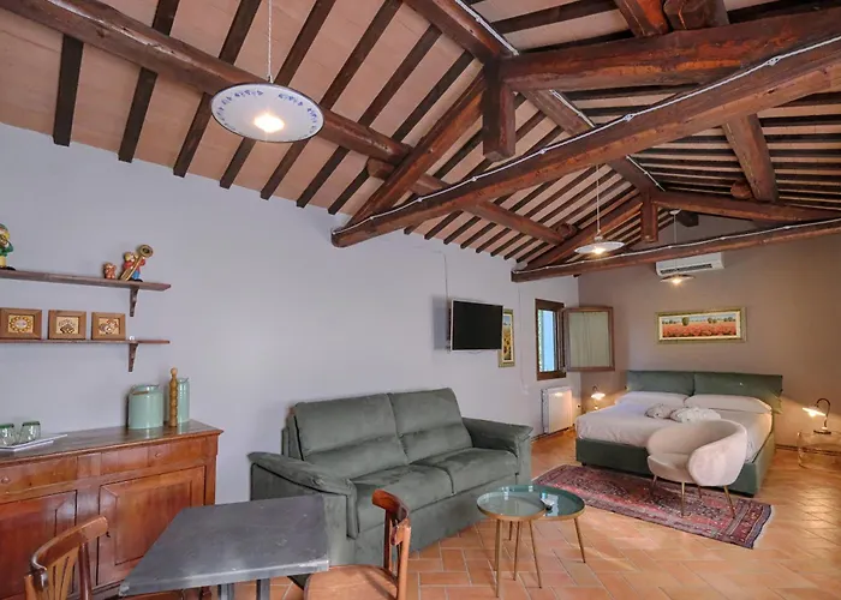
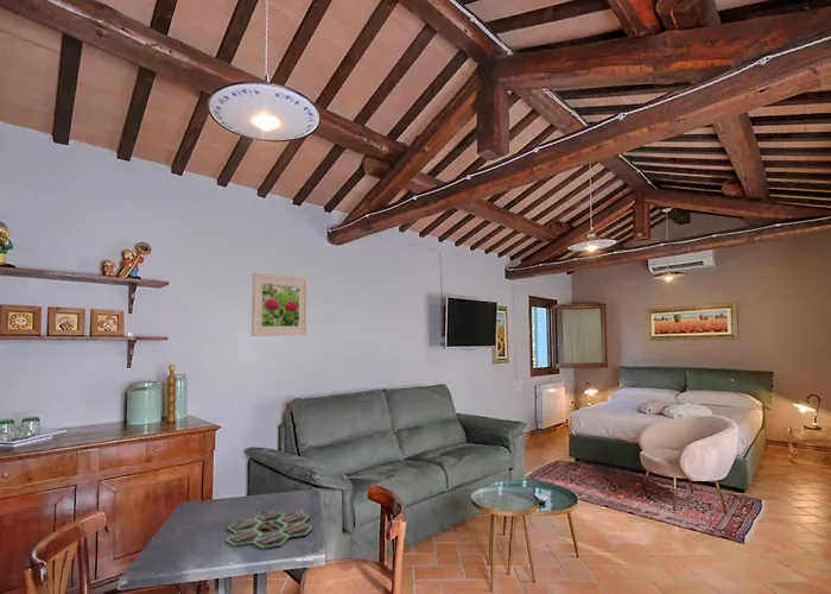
+ board game (269, 526)
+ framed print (280, 305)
